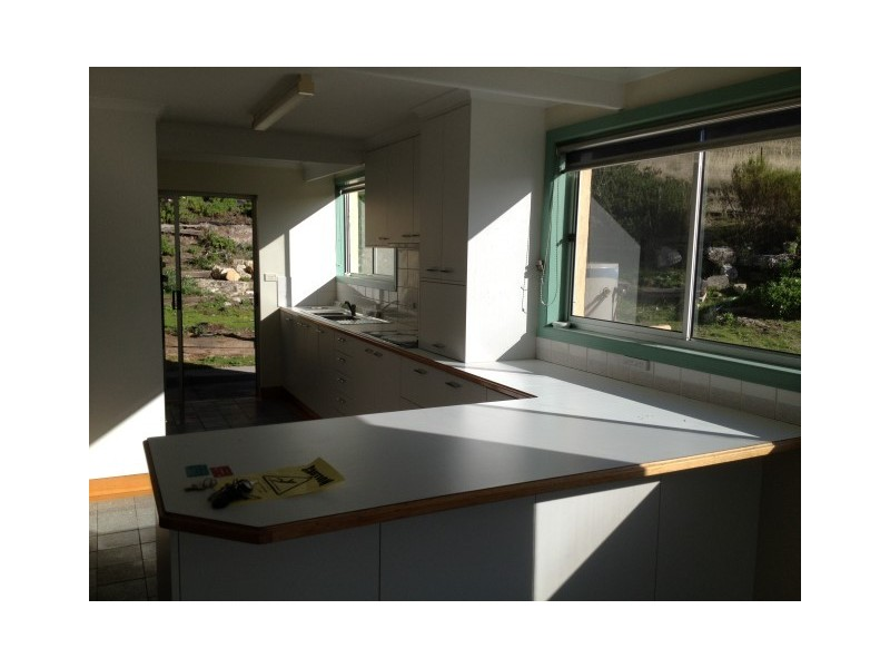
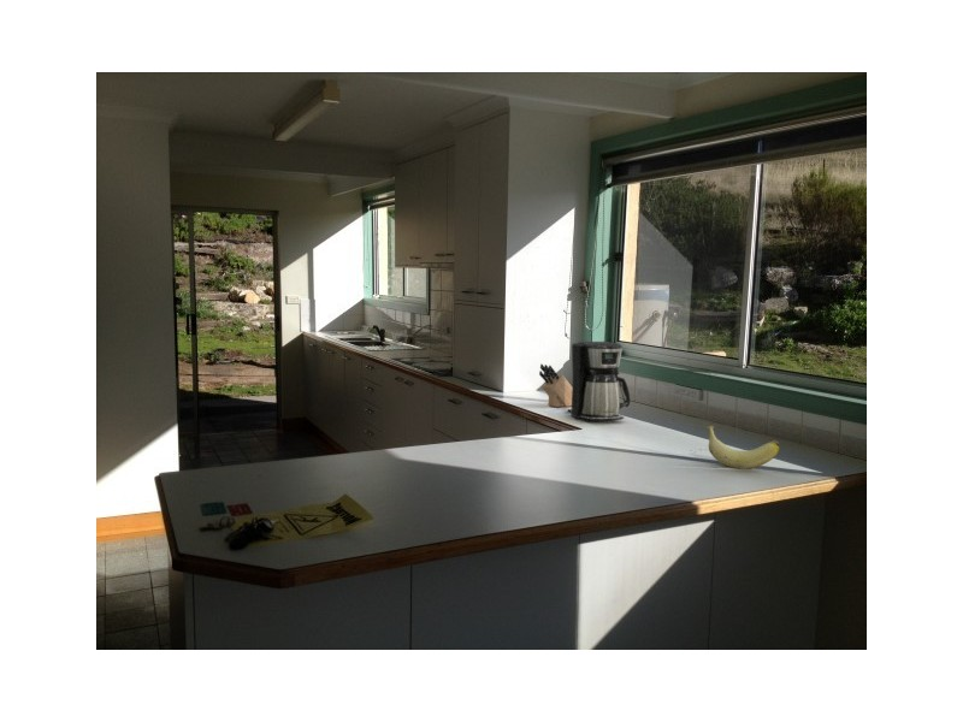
+ banana (742, 451)
+ knife block (560, 384)
+ coffee maker (599, 379)
